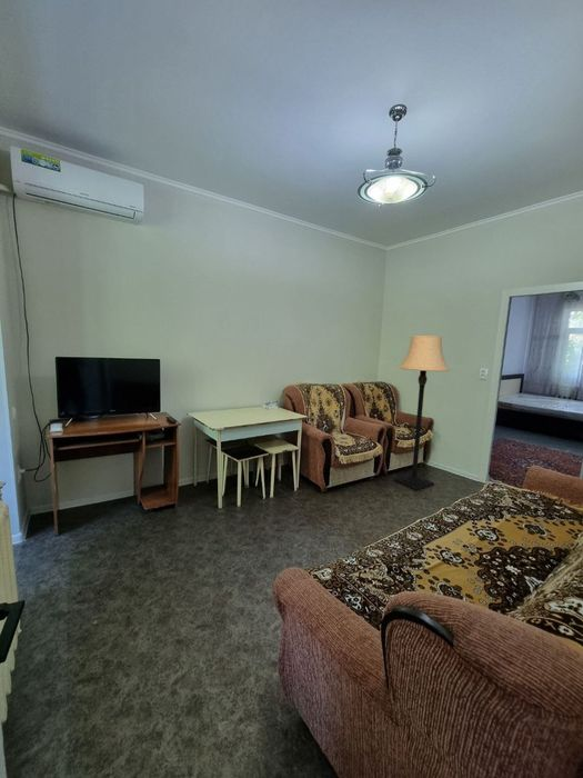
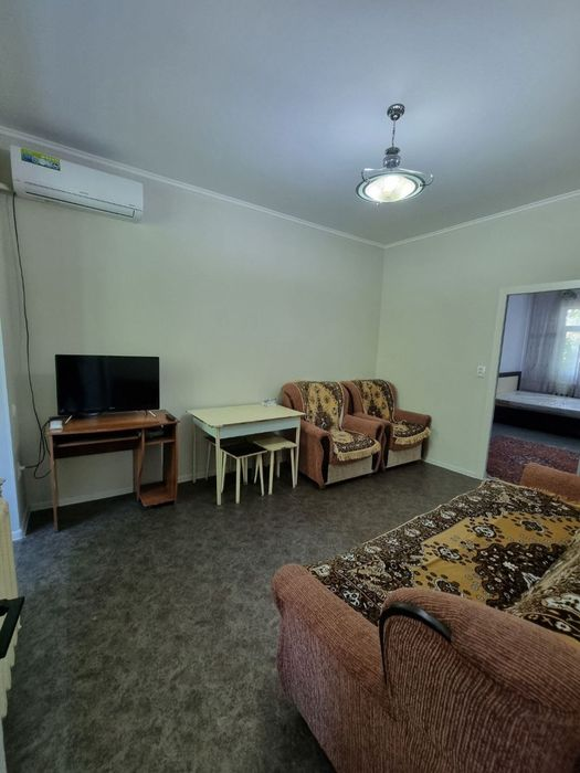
- lamp (420, 411)
